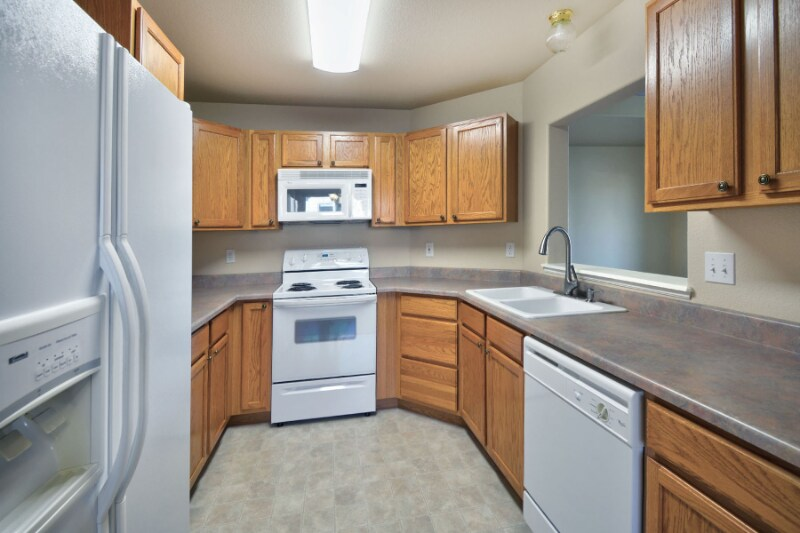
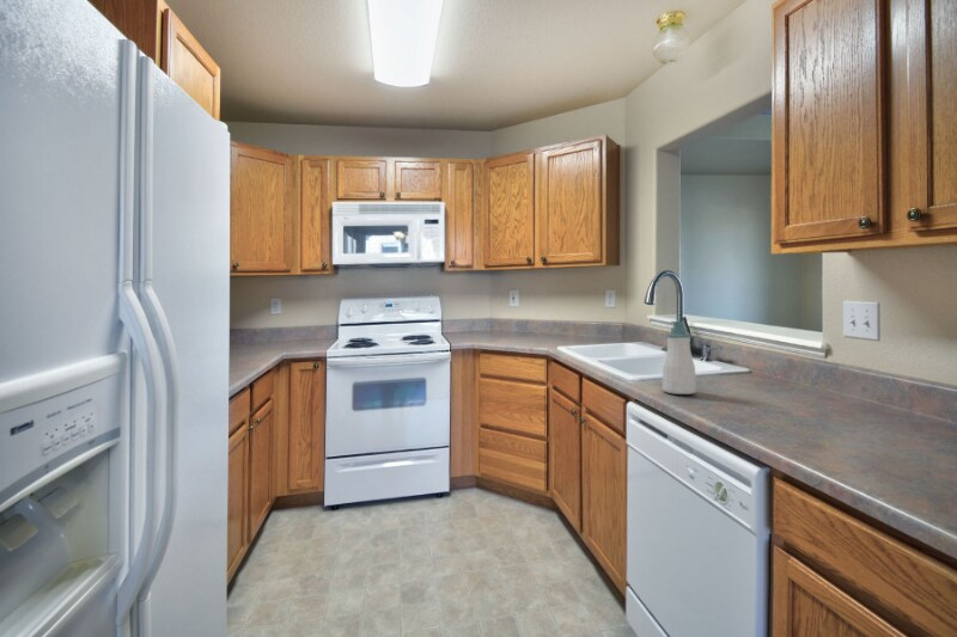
+ soap bottle (678, 356)
